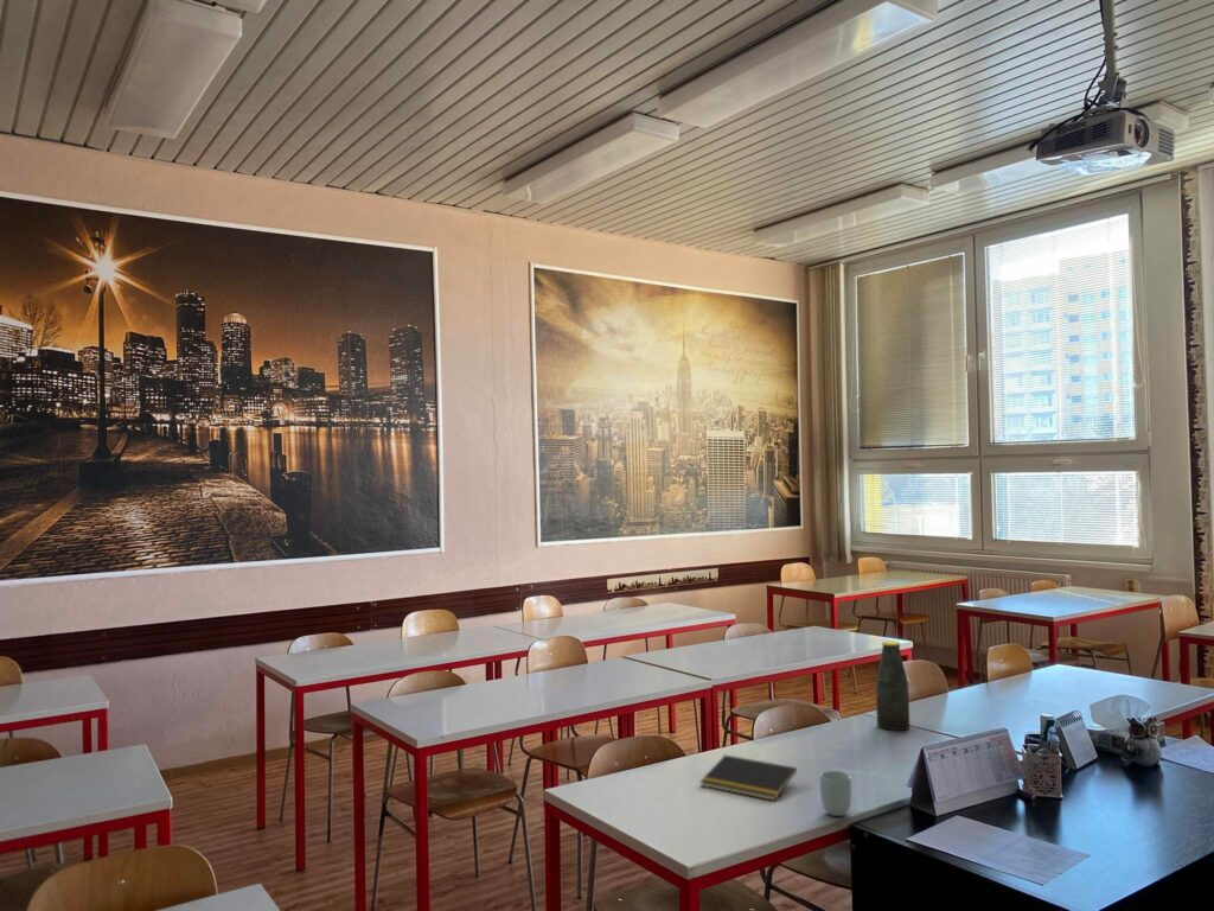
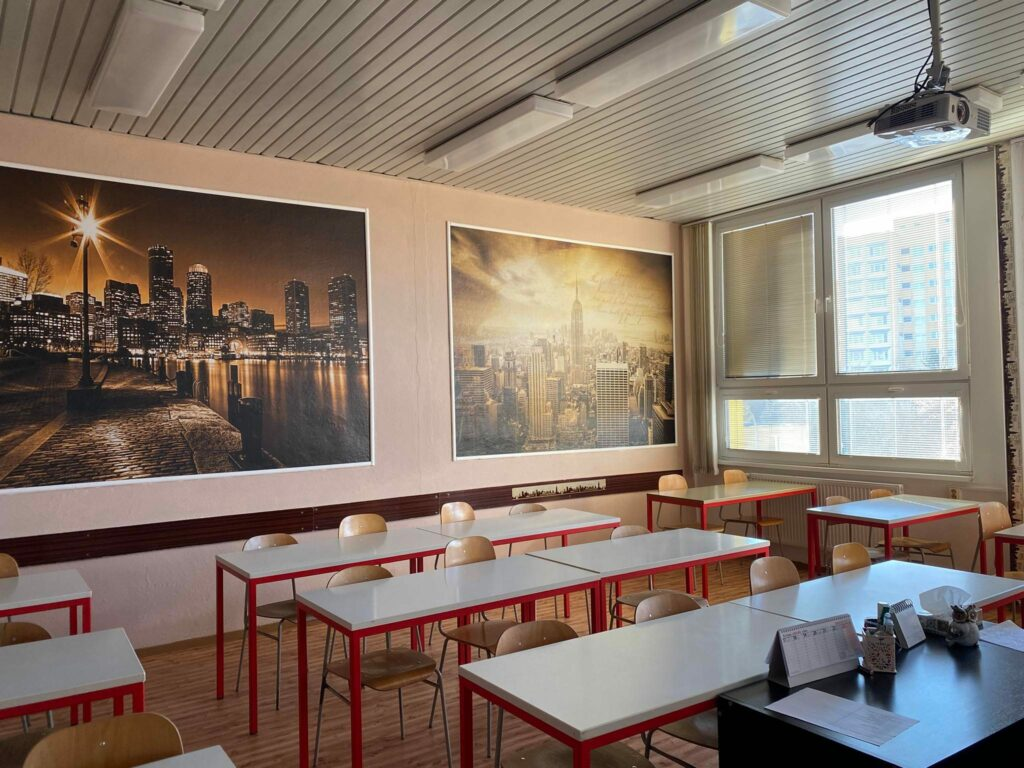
- notepad (748, 776)
- cup (836, 794)
- bottle (892, 683)
